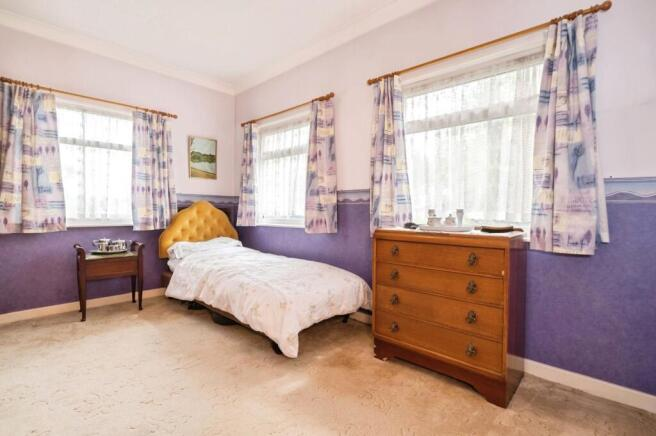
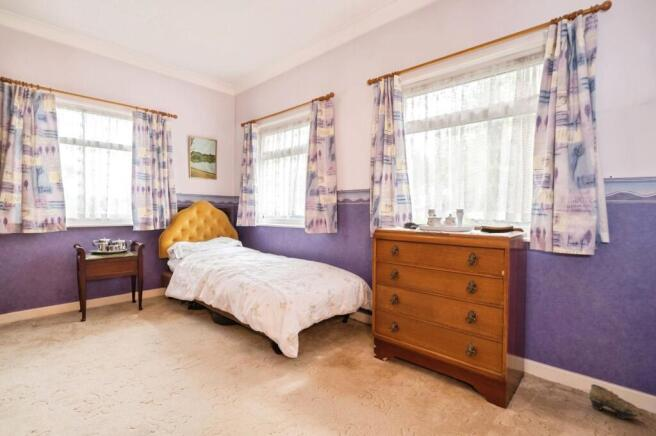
+ shoe (612, 402)
